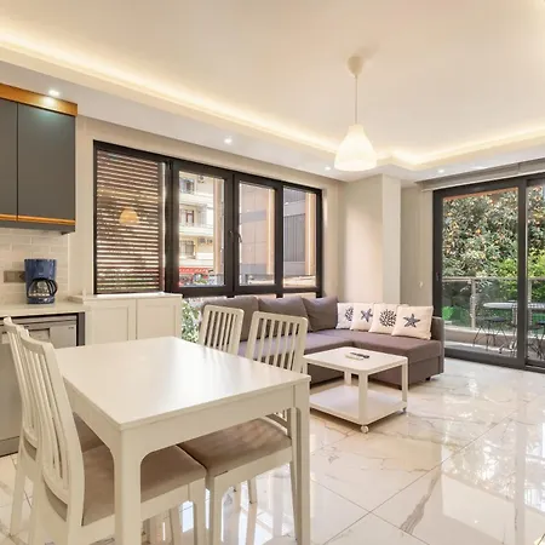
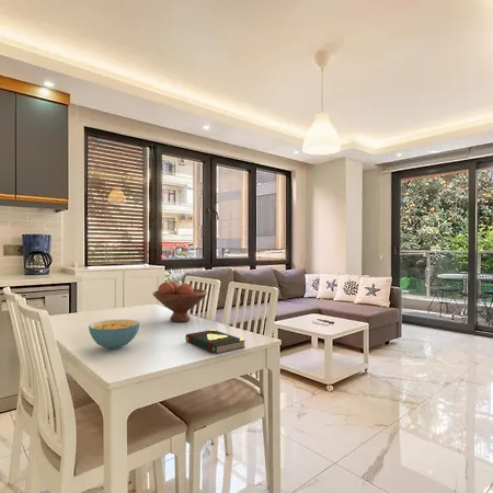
+ book (214, 341)
+ cereal bowl (114, 335)
+ fruit bowl (180, 300)
